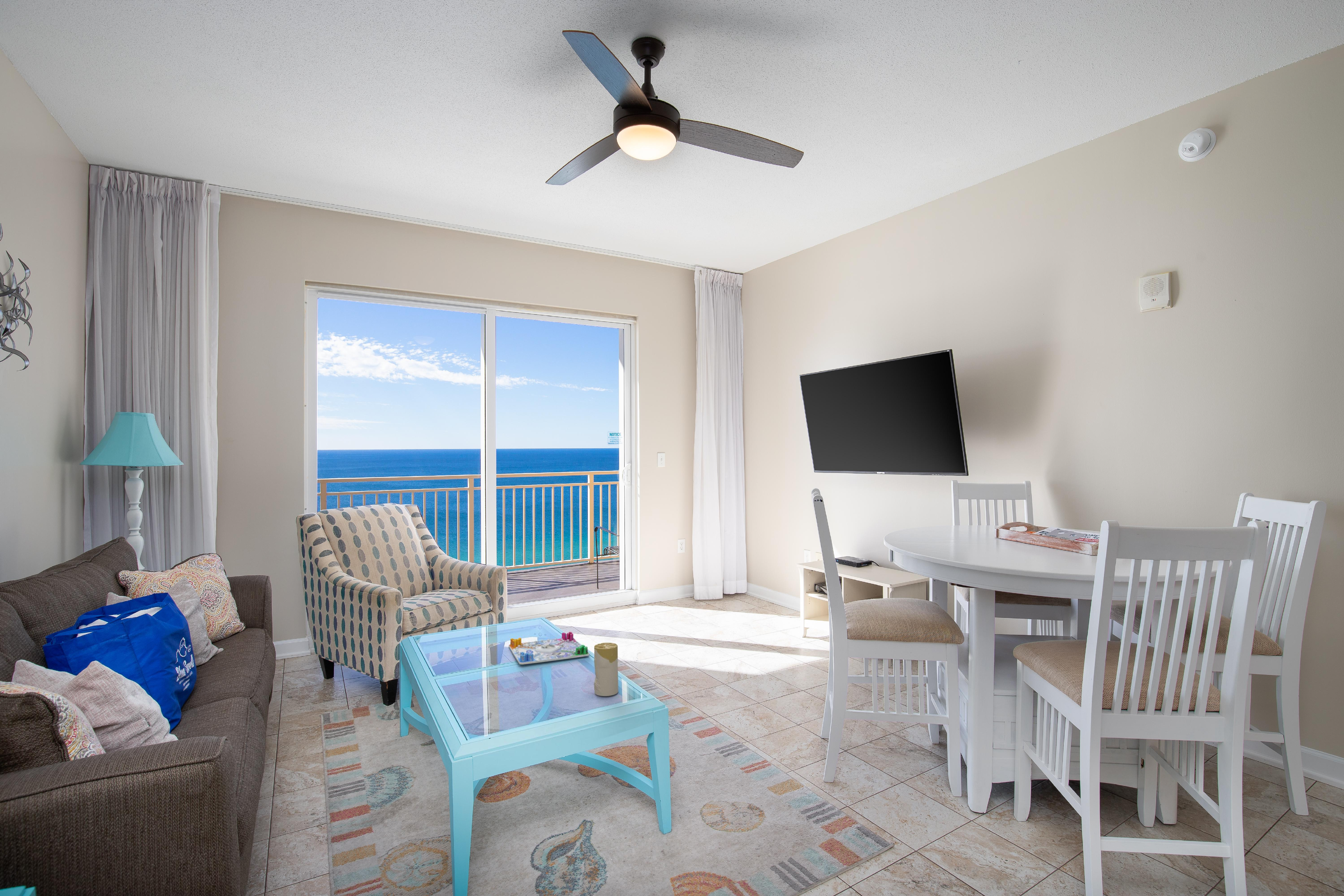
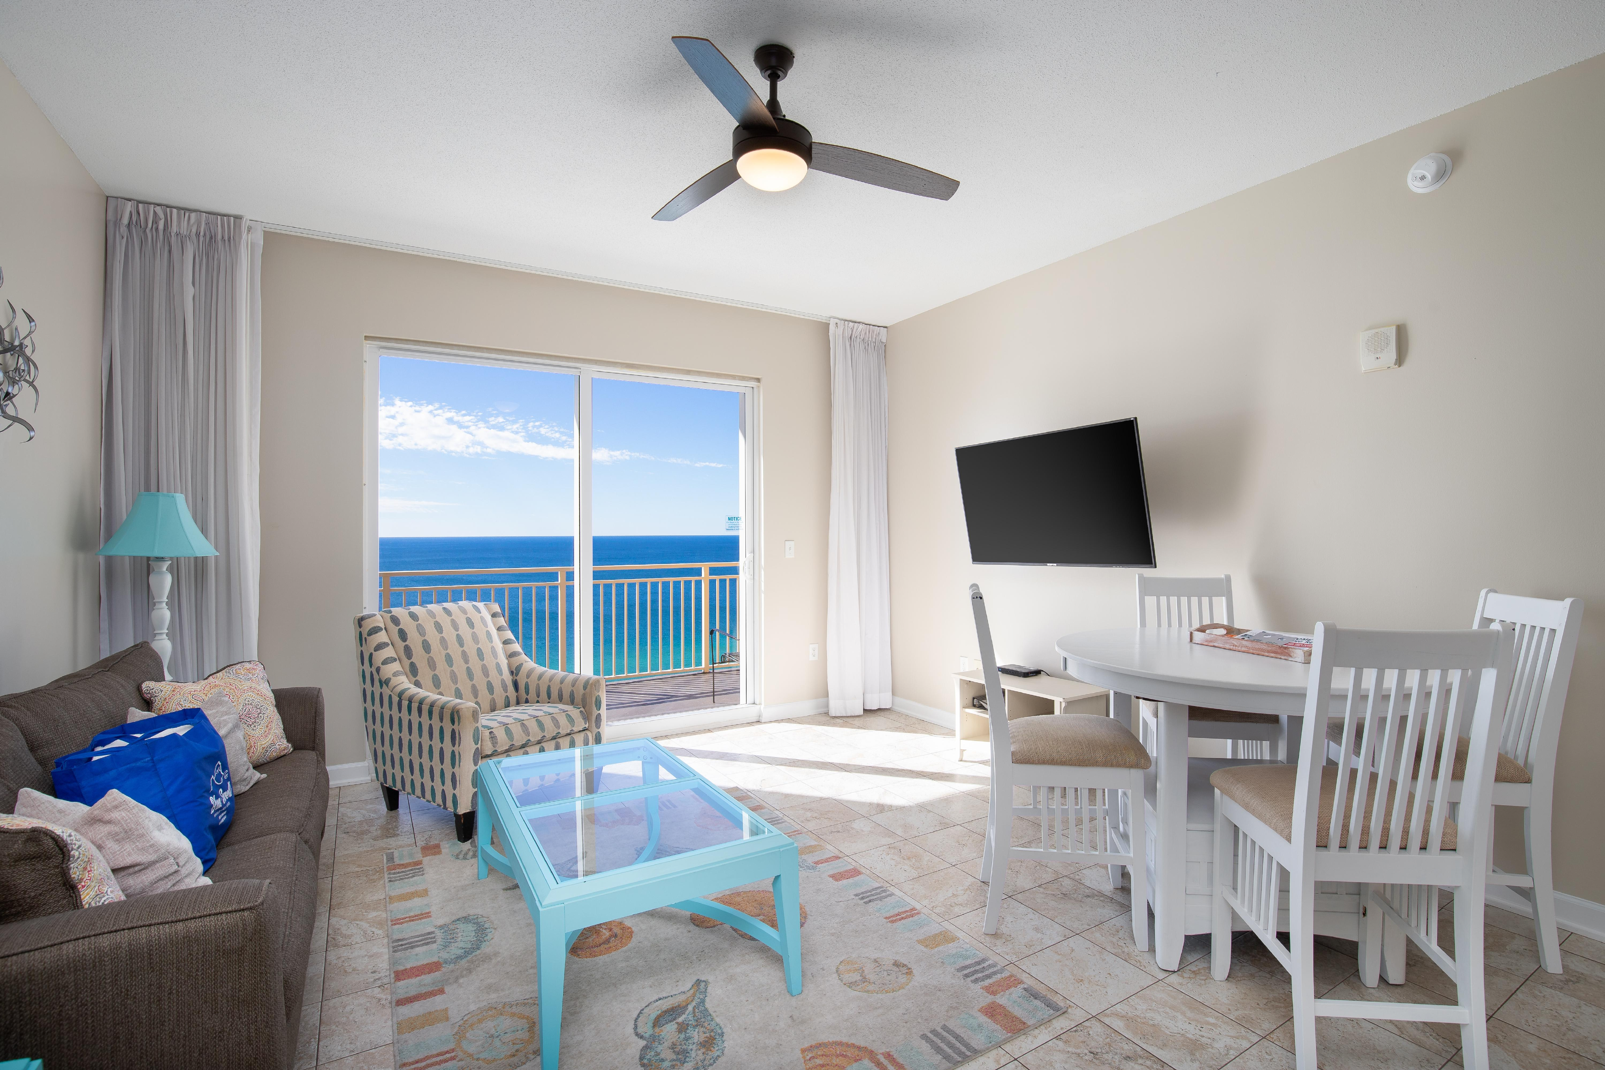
- candle (606, 669)
- board game (548, 647)
